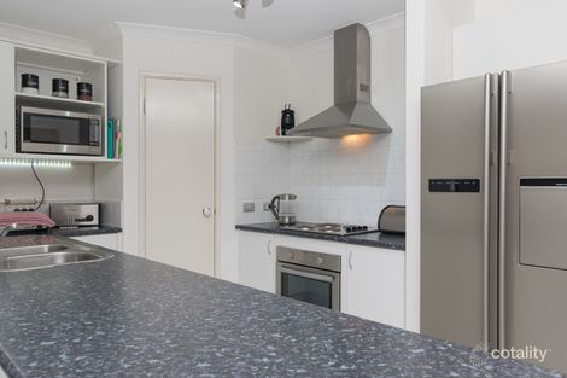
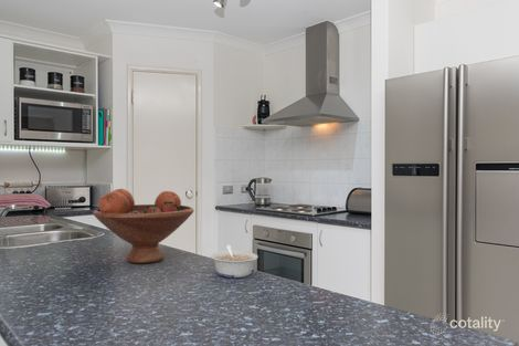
+ fruit bowl (145, 224)
+ legume (232, 262)
